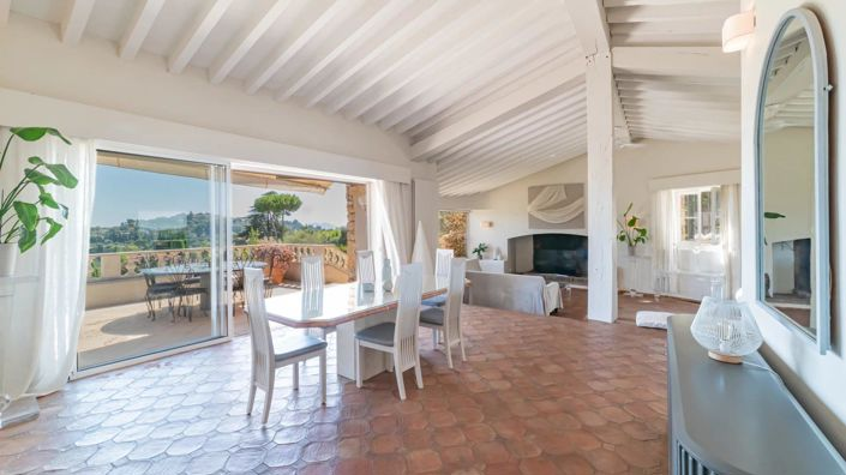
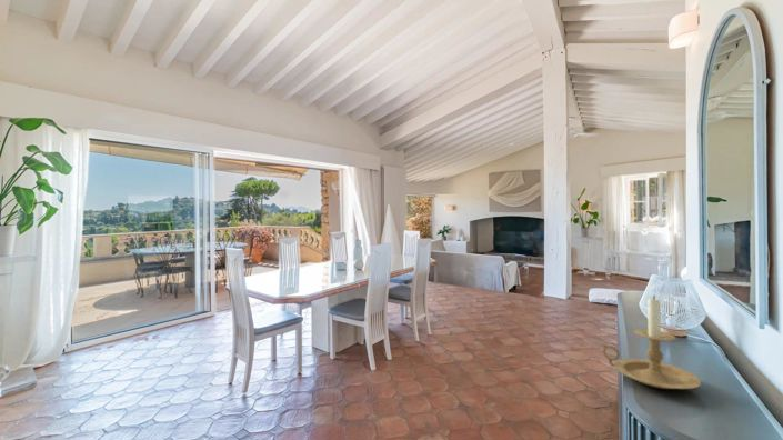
+ candle holder (654, 338)
